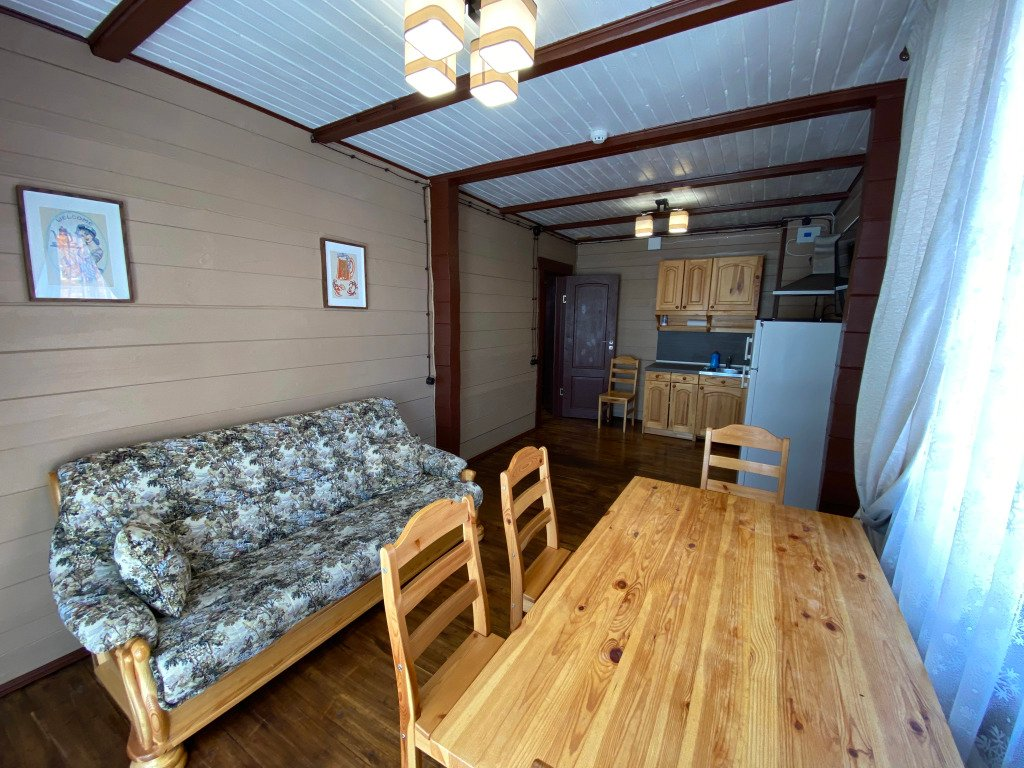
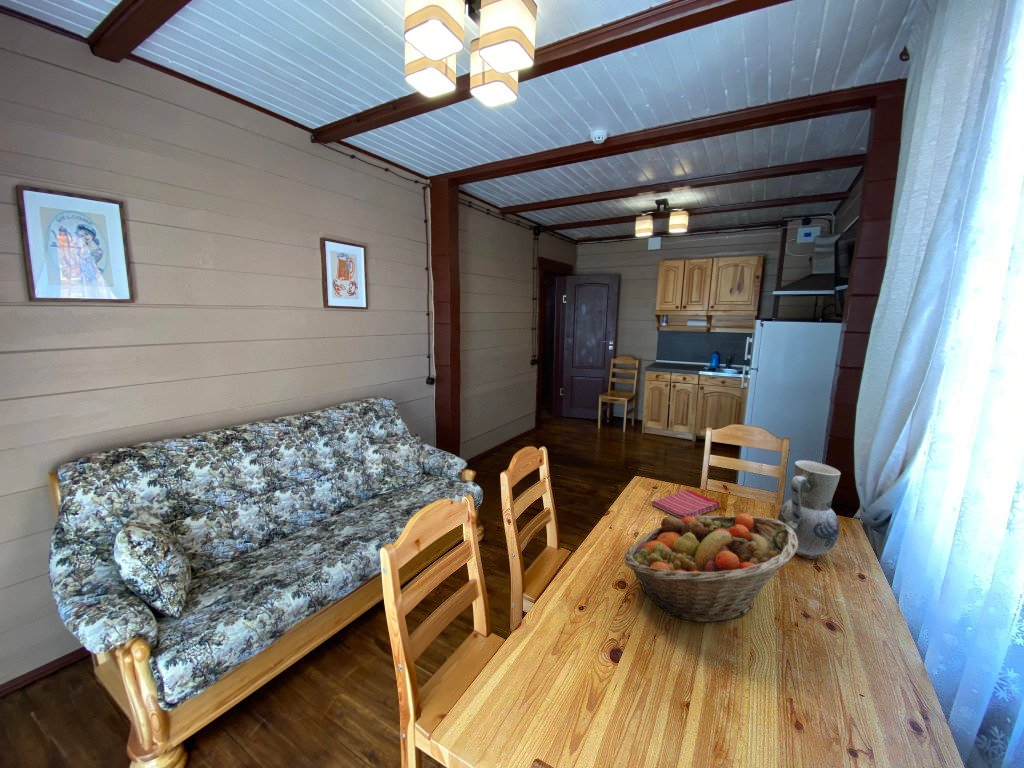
+ dish towel (685, 502)
+ vase (809, 509)
+ fruit basket (707, 555)
